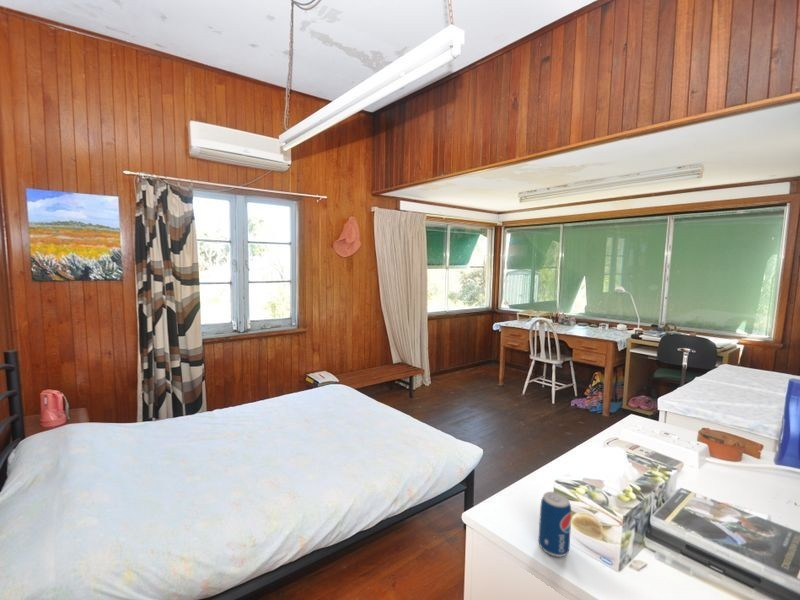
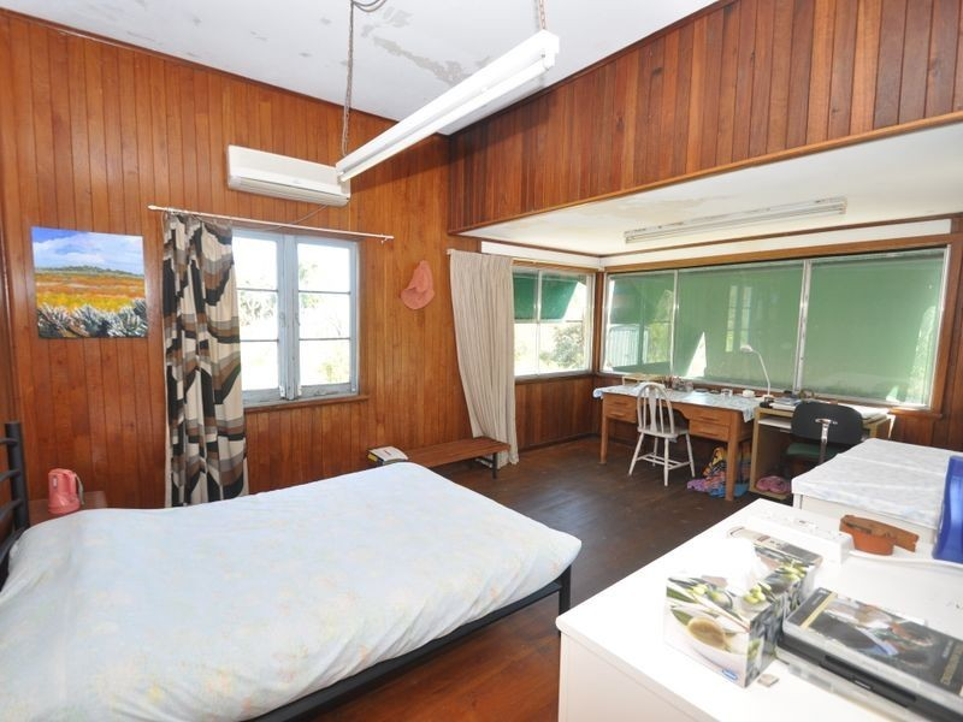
- beverage can (554, 523)
